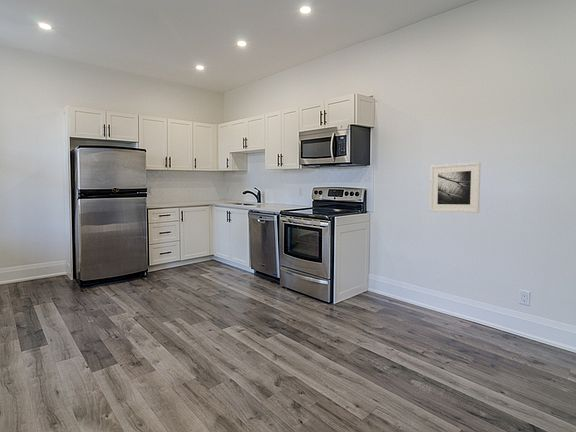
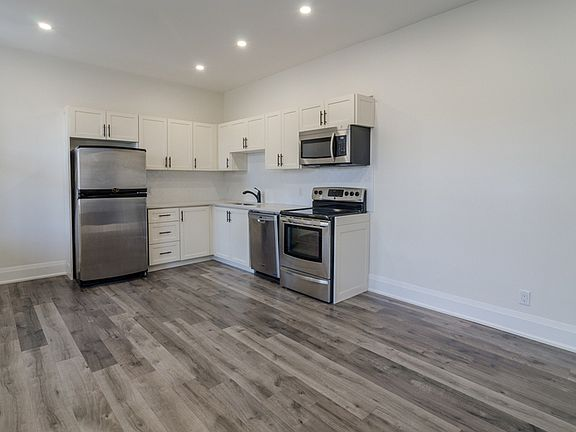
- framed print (453, 188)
